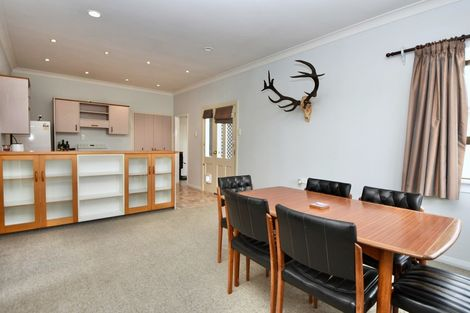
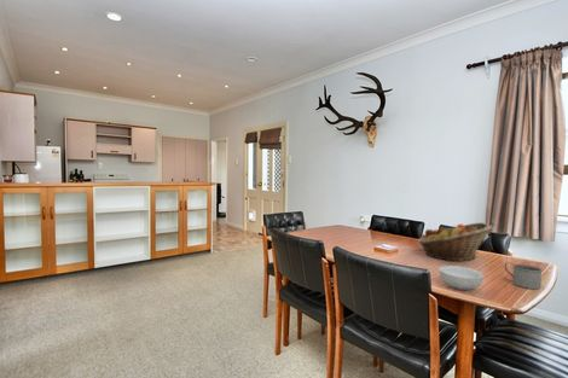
+ mug (523, 275)
+ cereal bowl (459, 279)
+ fruit basket (453, 238)
